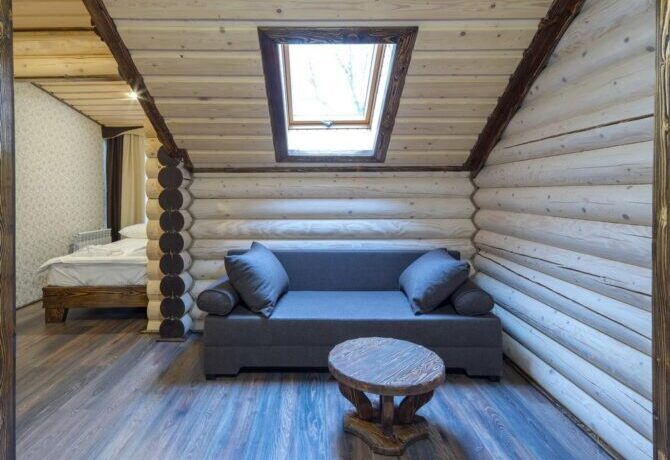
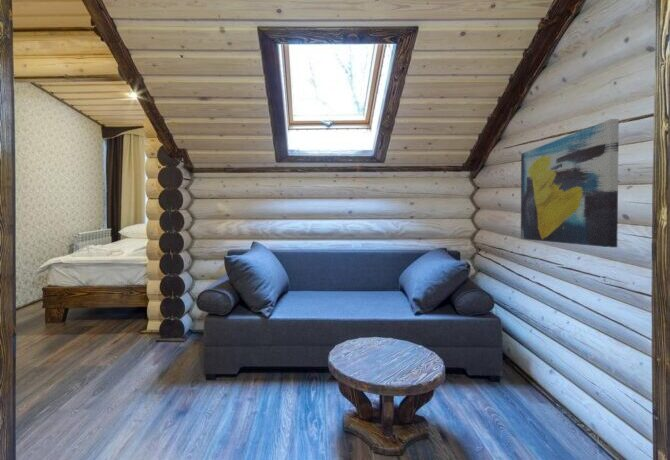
+ wall art (559, 191)
